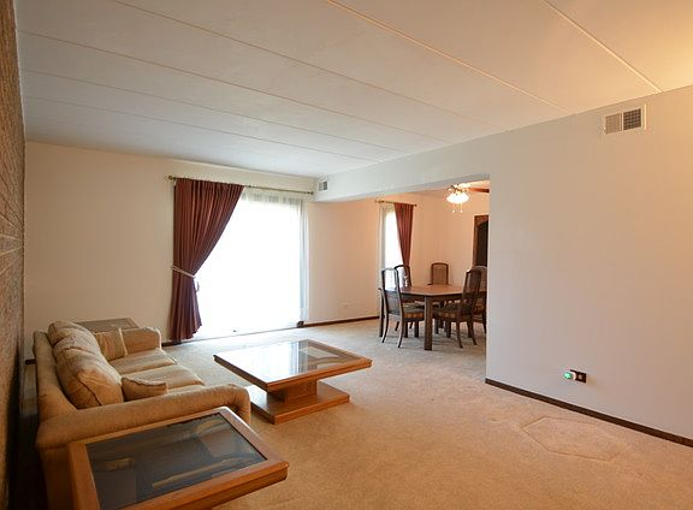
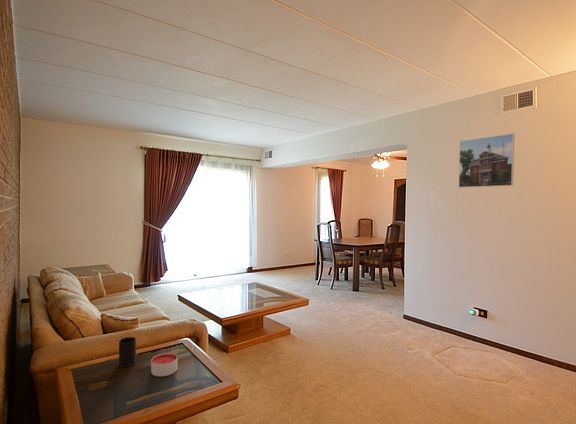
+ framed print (484, 162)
+ candle (164, 363)
+ cup (127, 351)
